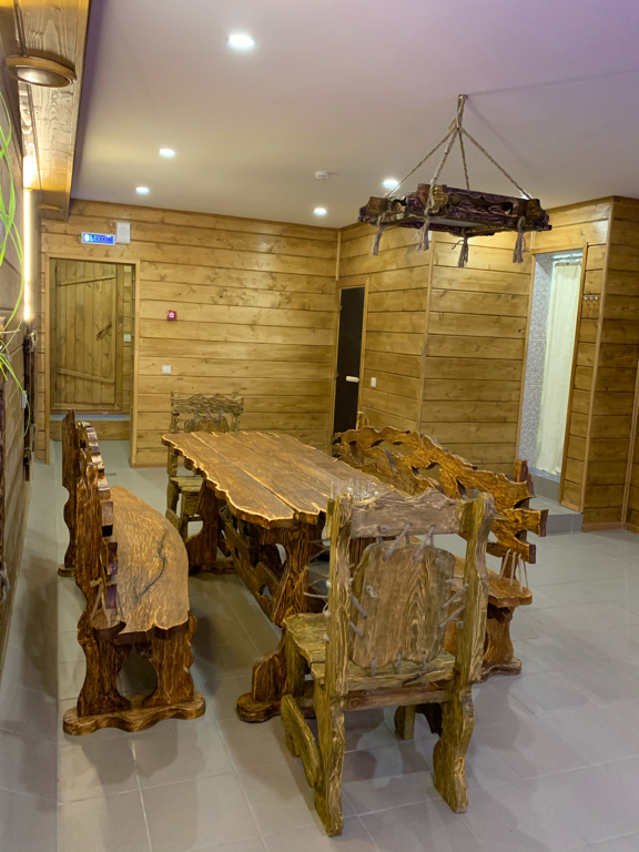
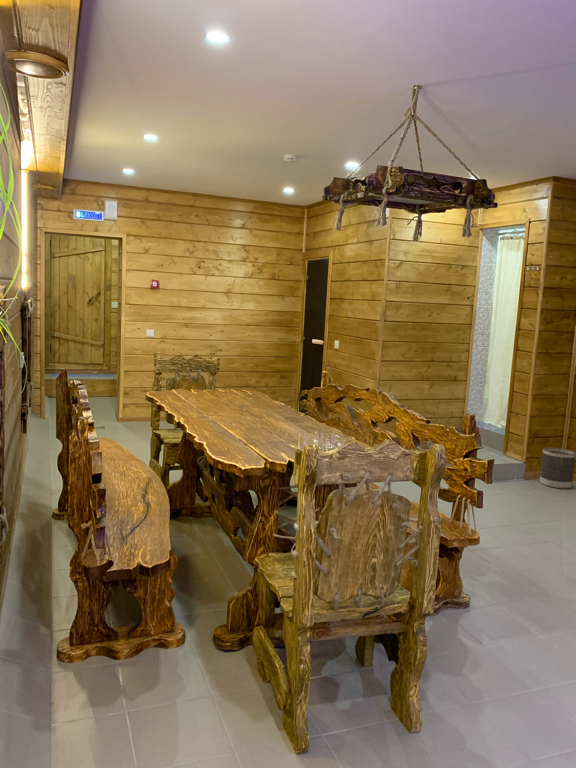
+ wastebasket (557, 467)
